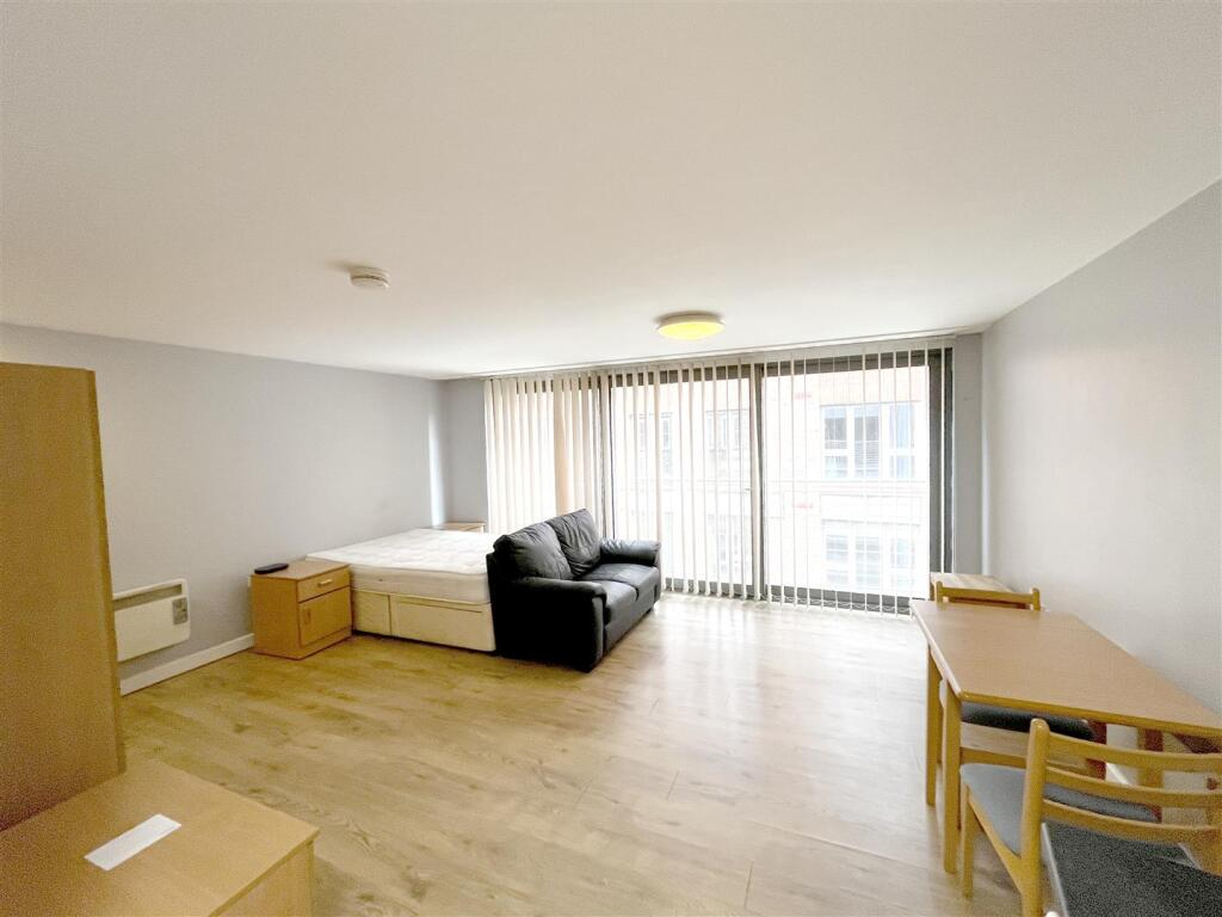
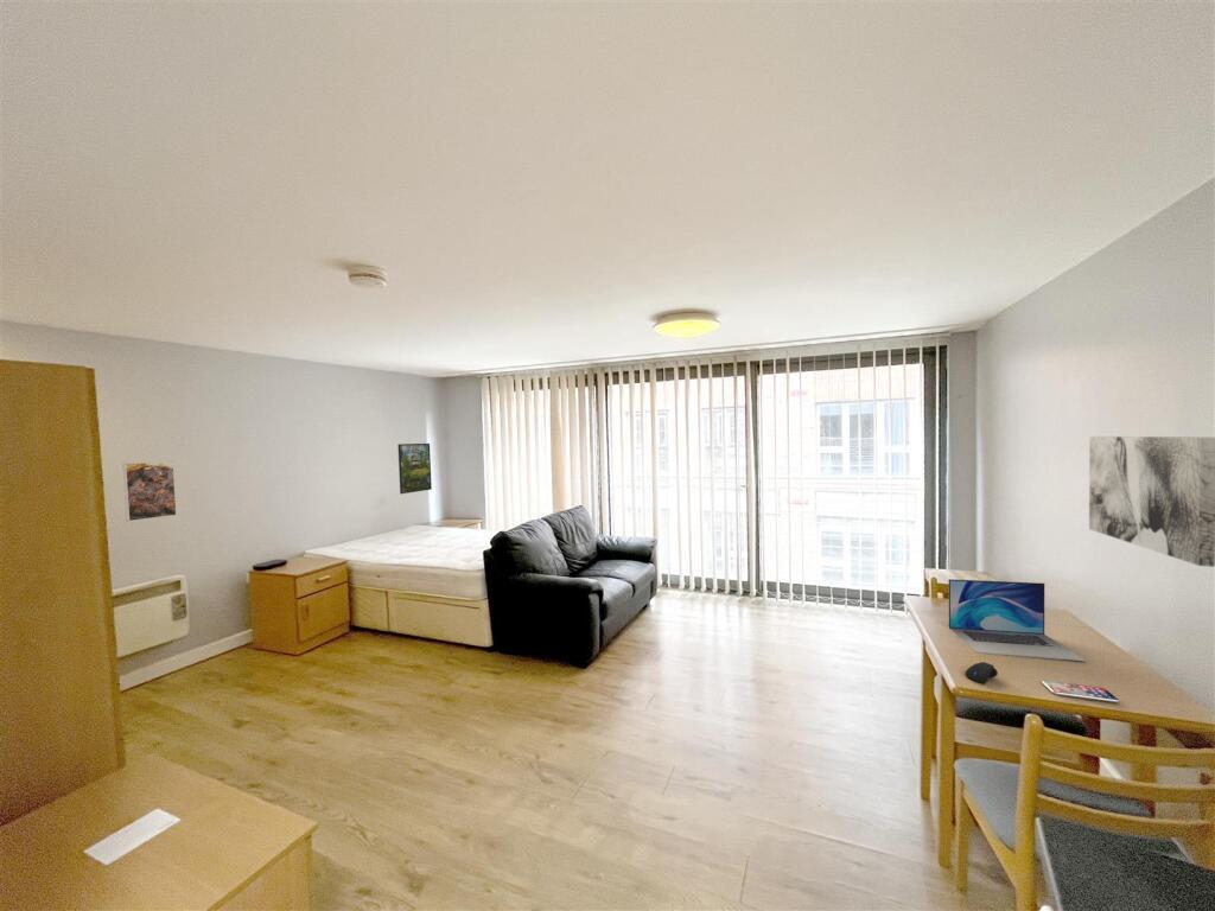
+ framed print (415, 467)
+ wall art (1141, 491)
+ laptop (1011, 617)
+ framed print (151, 490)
+ computer mouse (981, 671)
+ smartphone (1079, 690)
